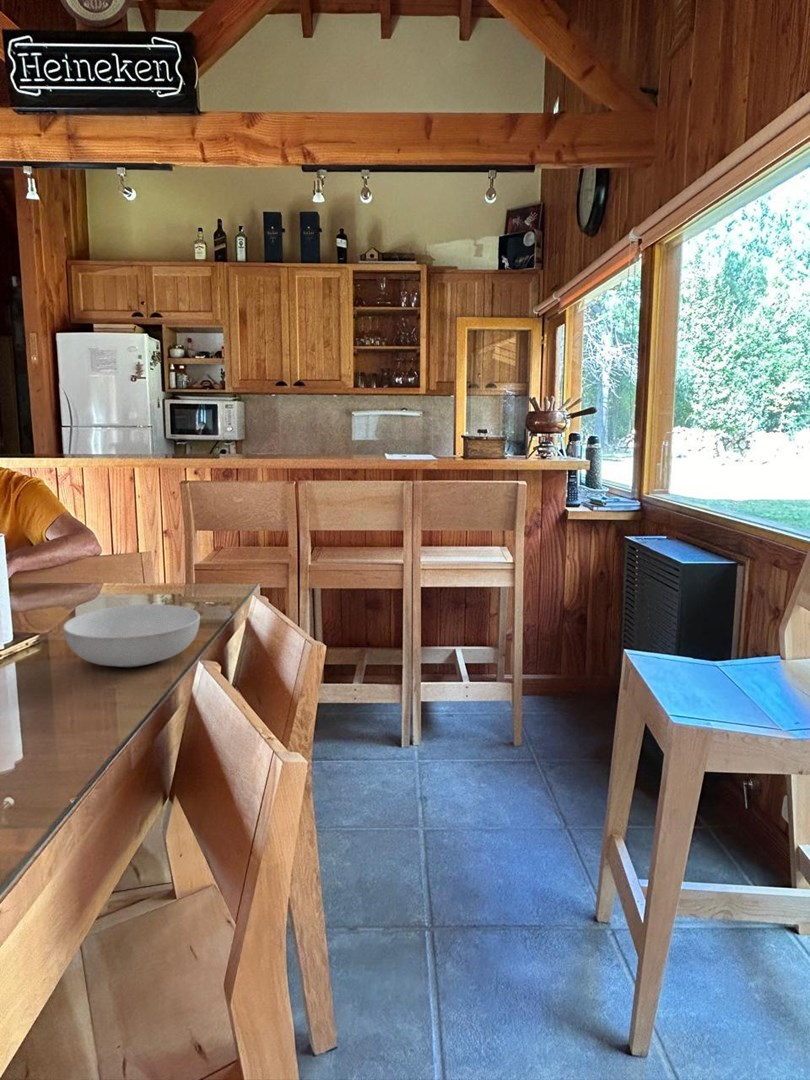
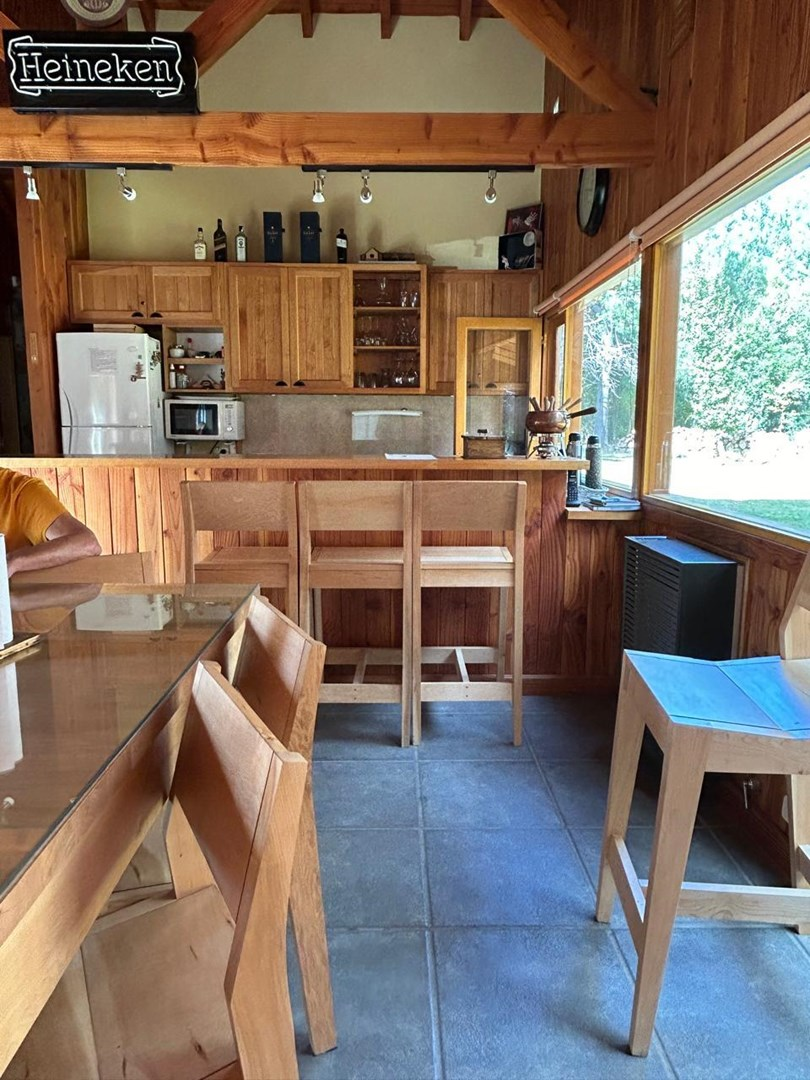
- serving bowl (135, 638)
